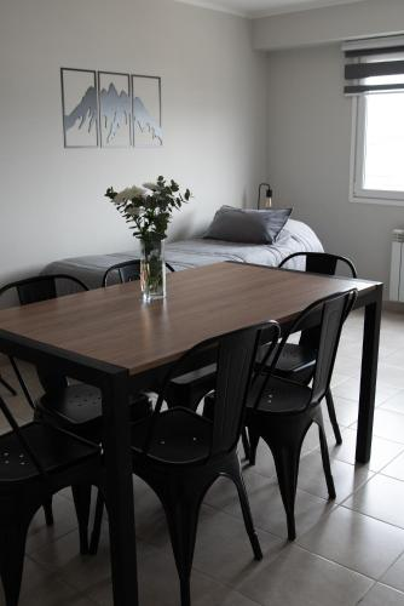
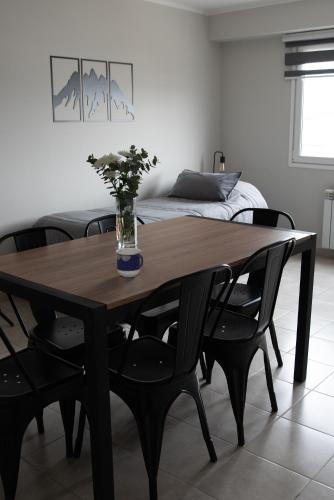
+ cup (131, 263)
